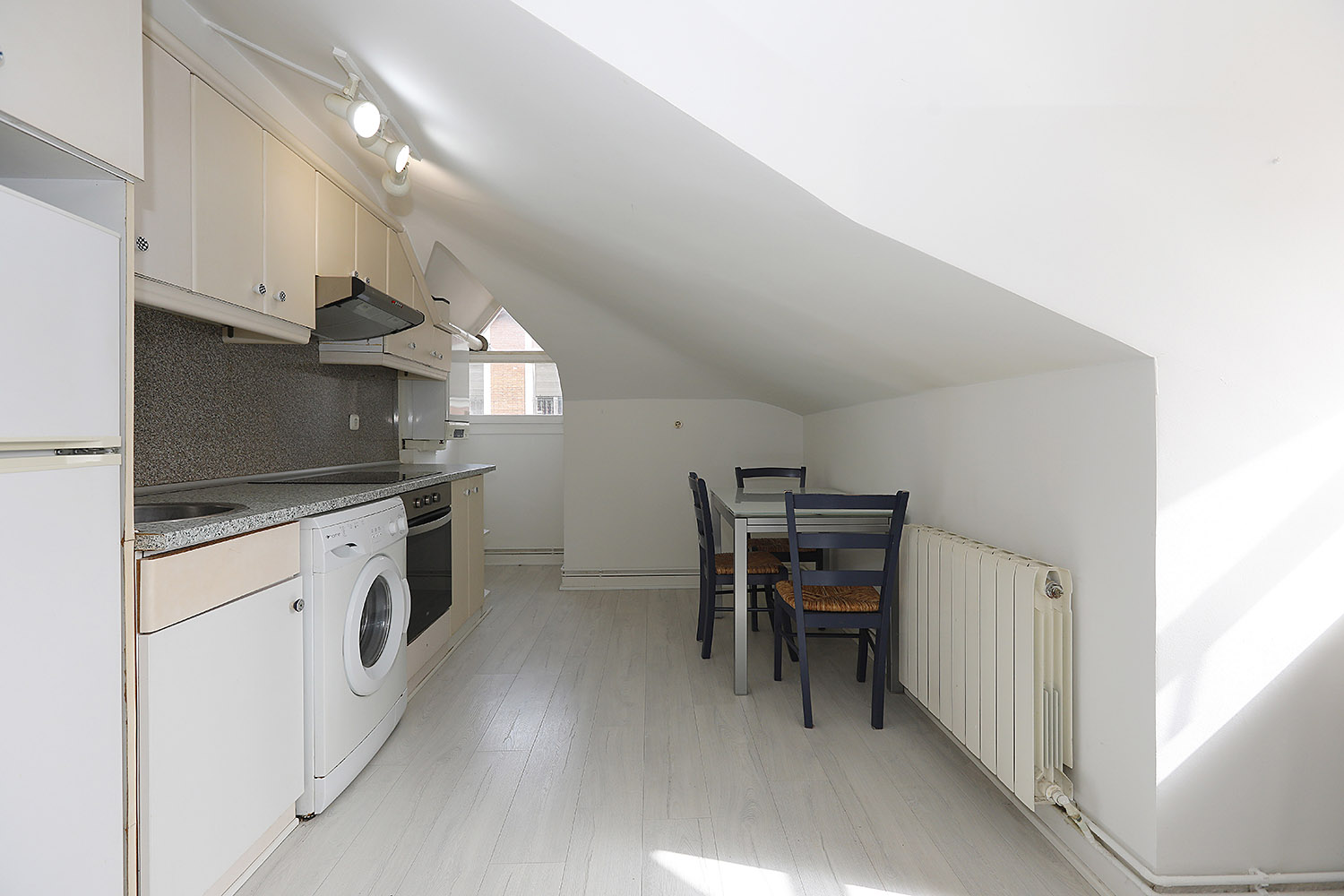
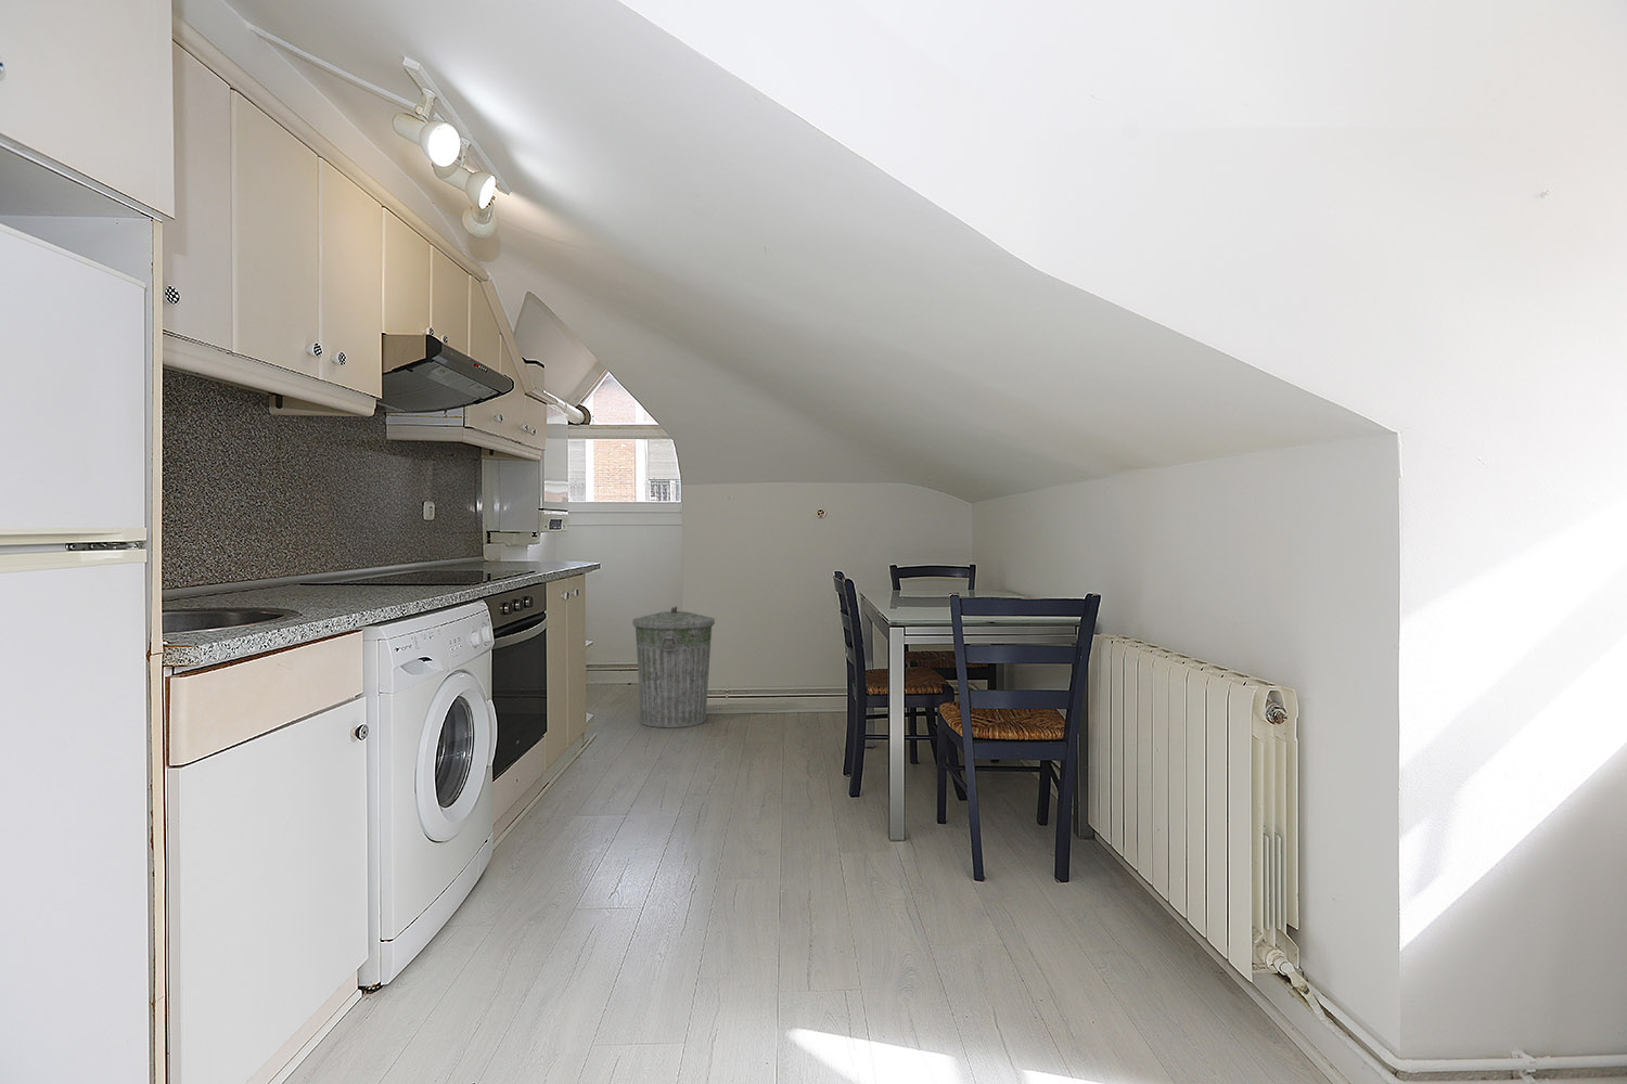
+ trash can (673, 663)
